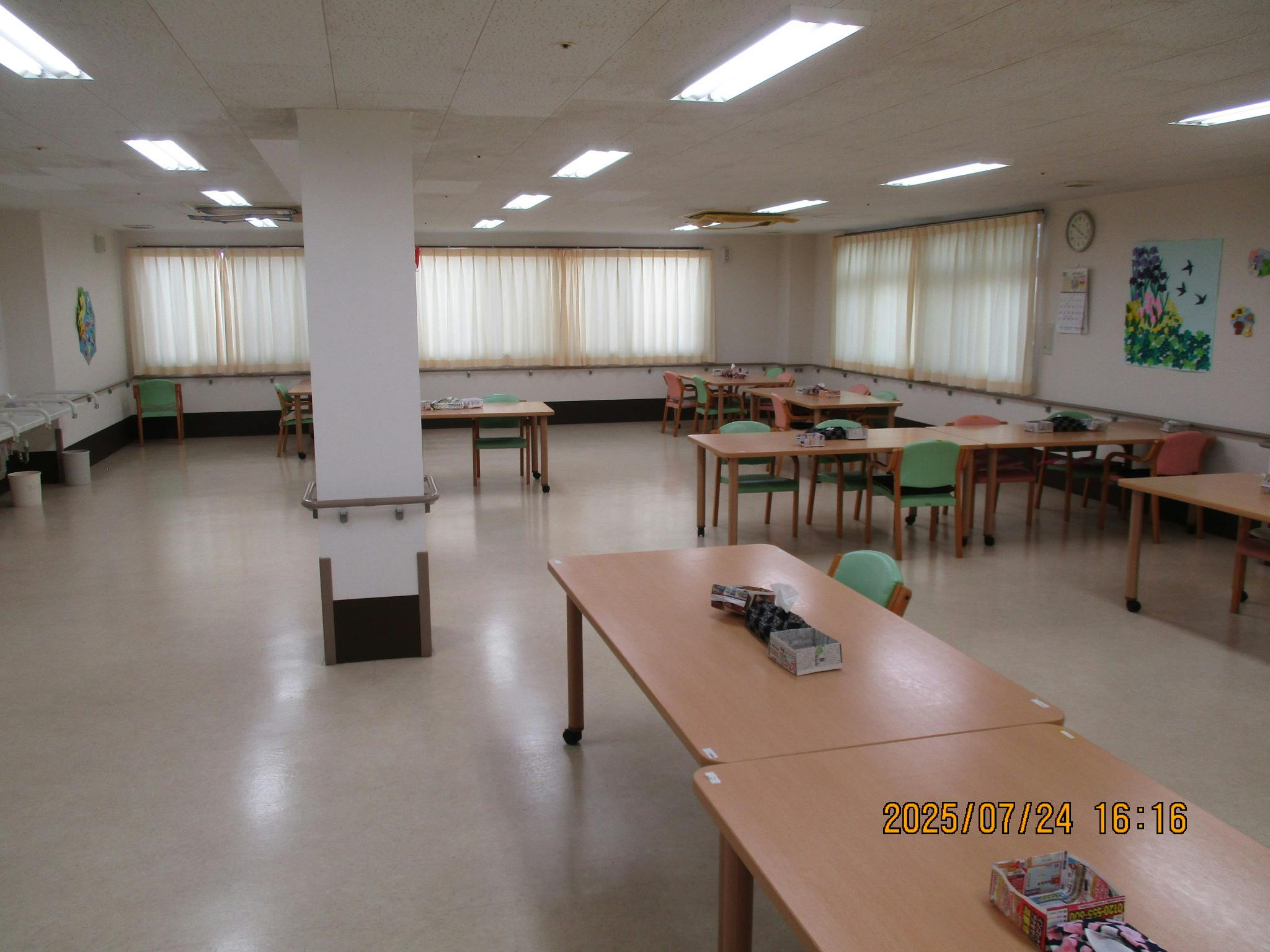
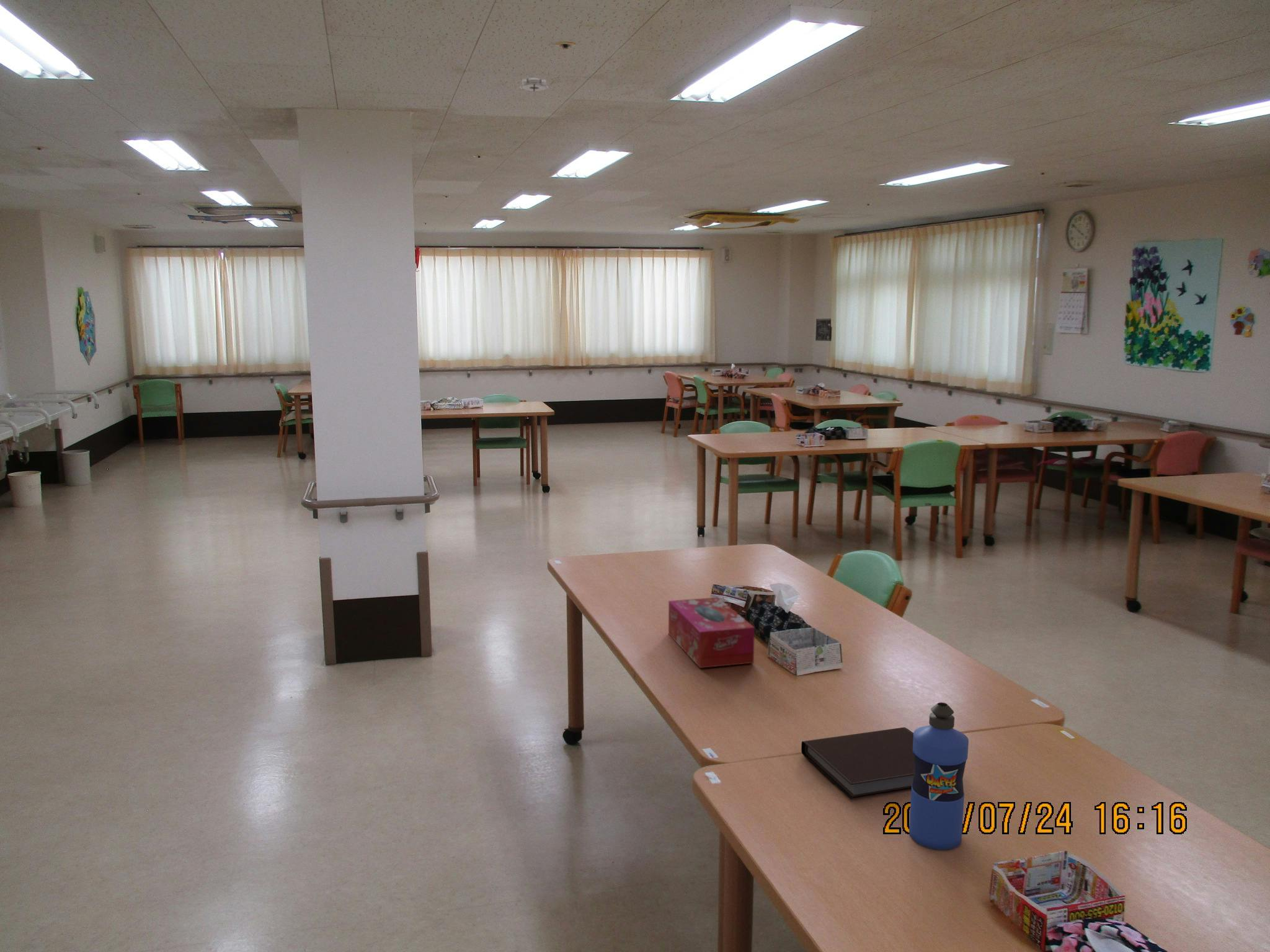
+ water bottle (938, 770)
+ wall art (824, 330)
+ tissue box (709, 630)
+ notebook (879, 760)
+ smoke detector (533, 84)
